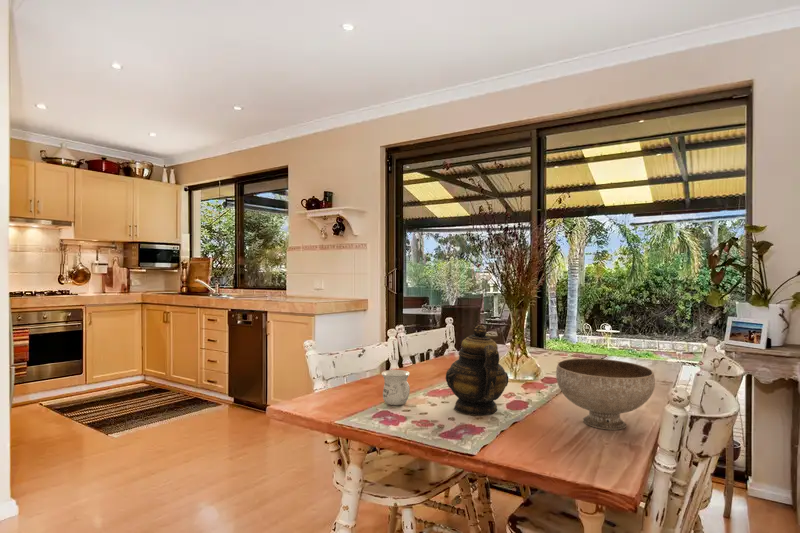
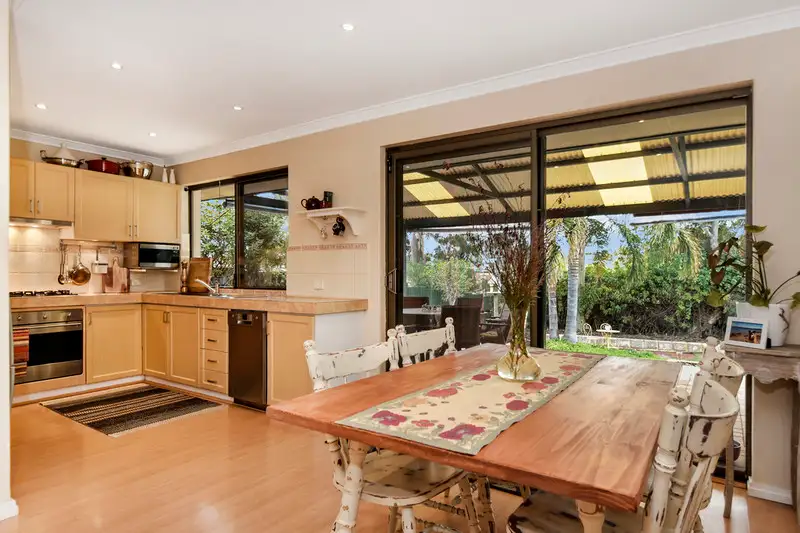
- mug (398, 389)
- teapot (477, 367)
- bowl (603, 395)
